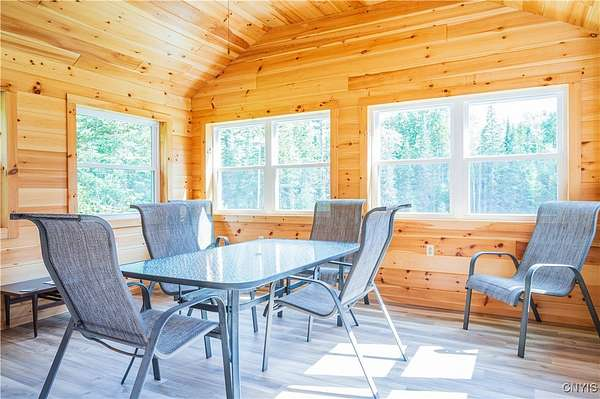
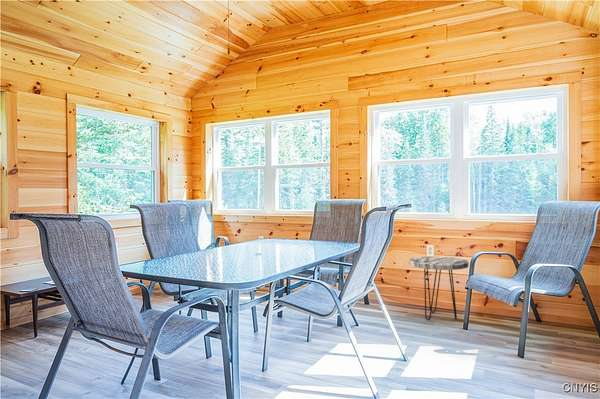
+ side table (438, 288)
